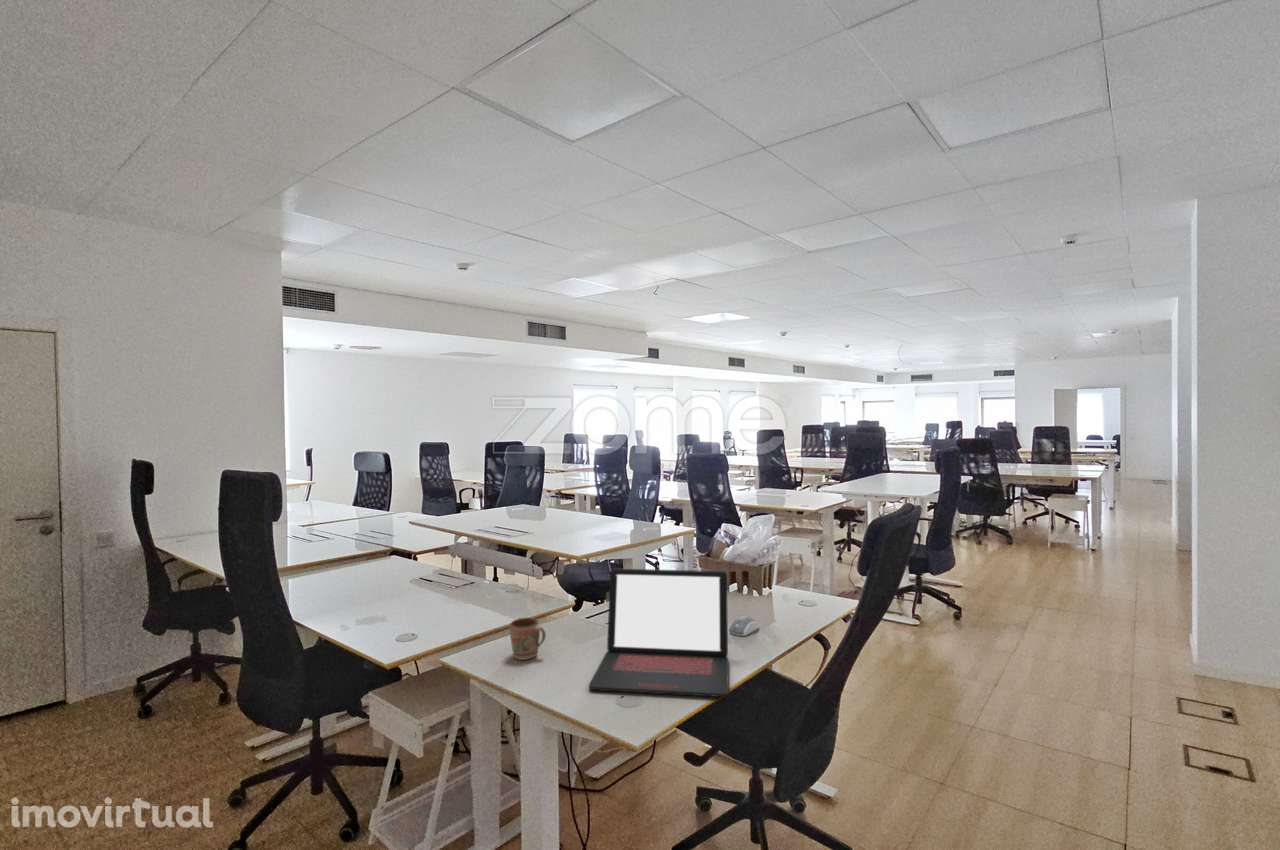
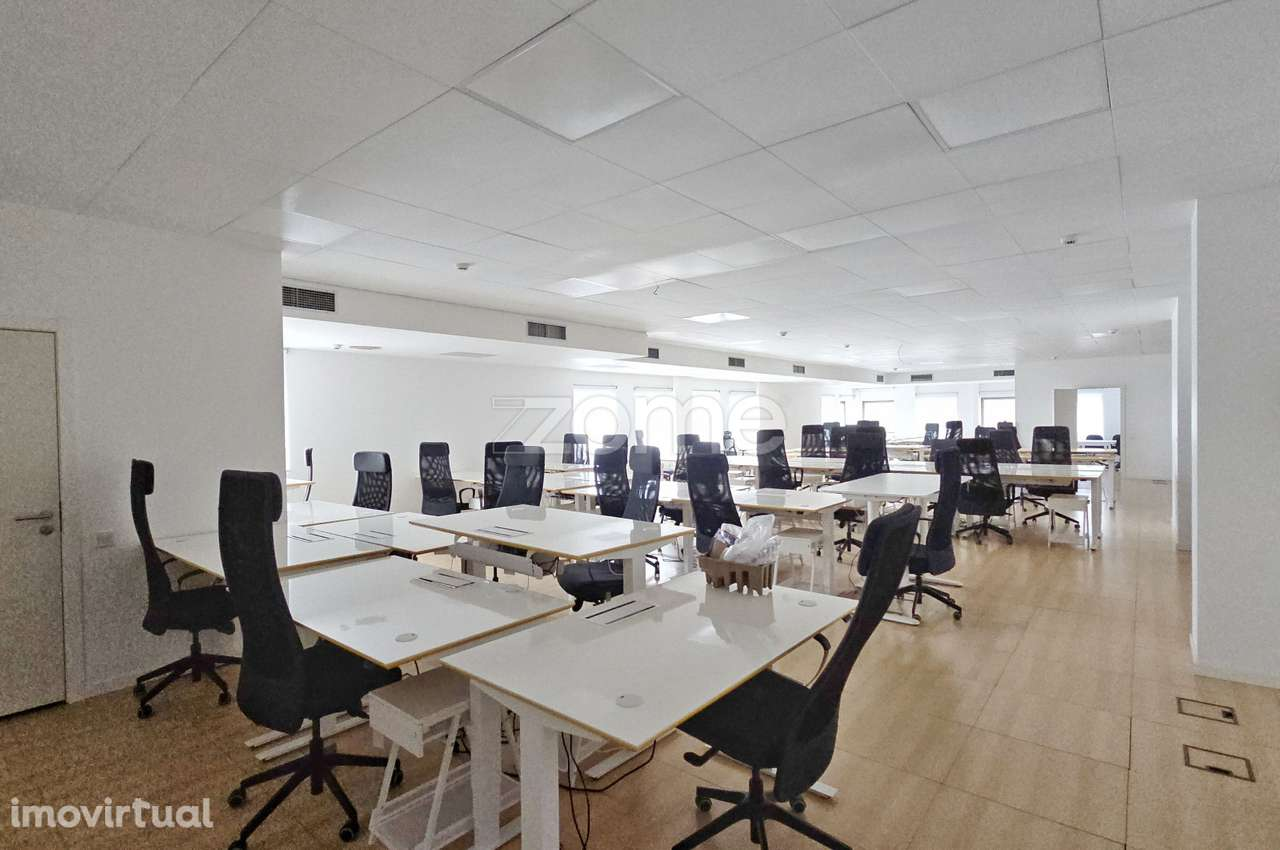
- mug (526, 639)
- laptop (662, 626)
- computer mouse (744, 623)
